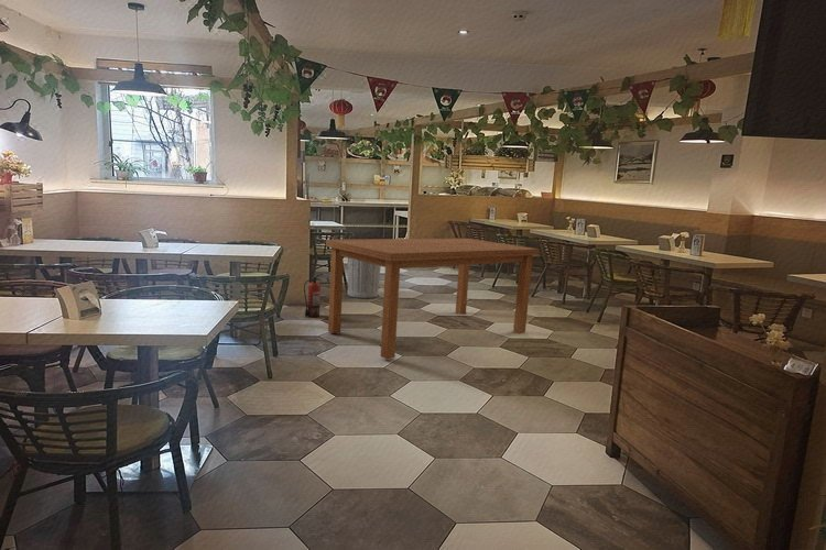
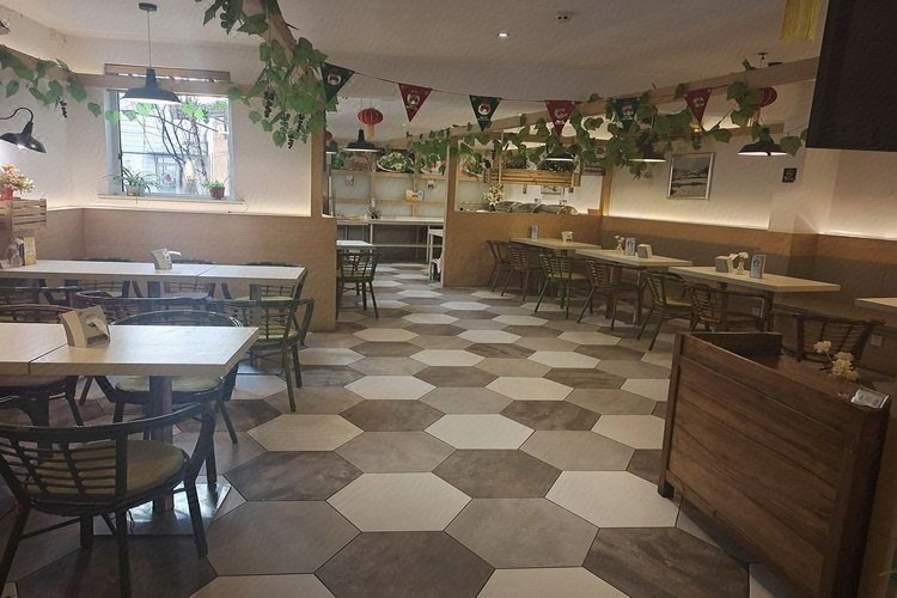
- dining table (430, 266)
- trash can (363, 270)
- fire extinguisher (313, 295)
